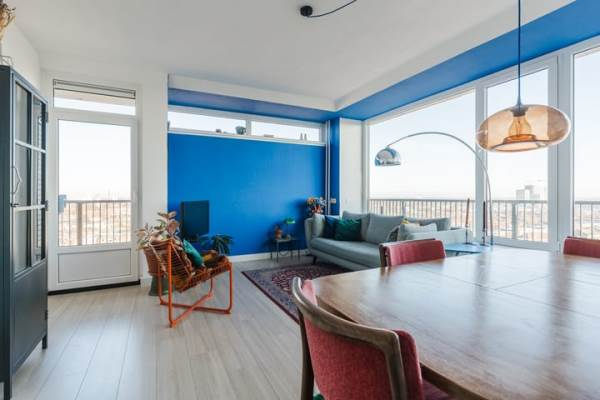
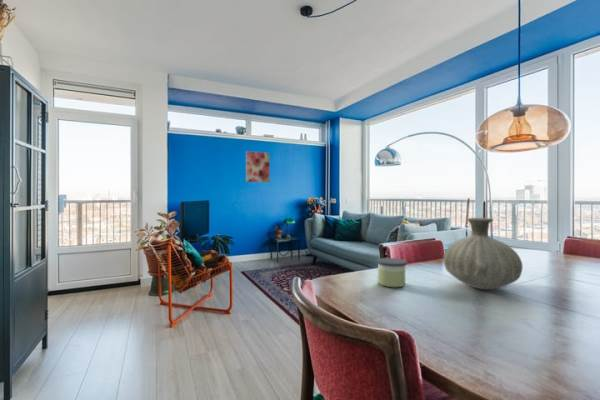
+ wall art (258, 167)
+ vase (480, 252)
+ candle (391, 272)
